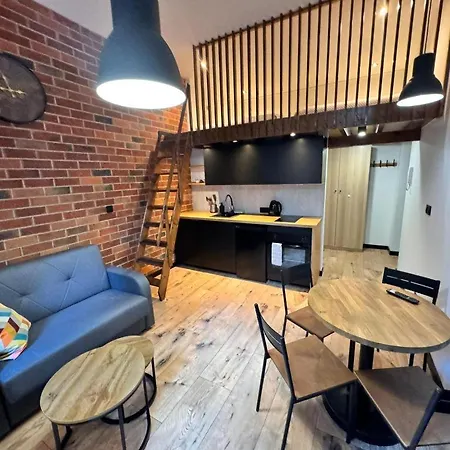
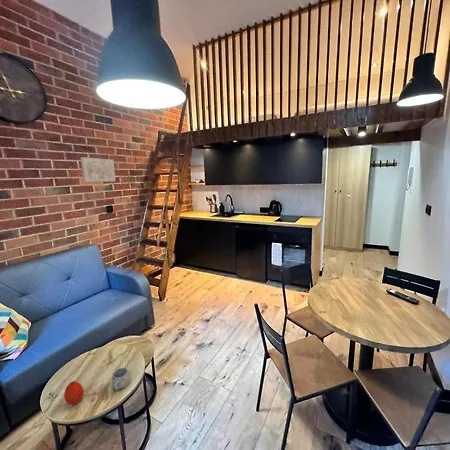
+ wall art (99, 170)
+ apple (73, 391)
+ mug (119, 380)
